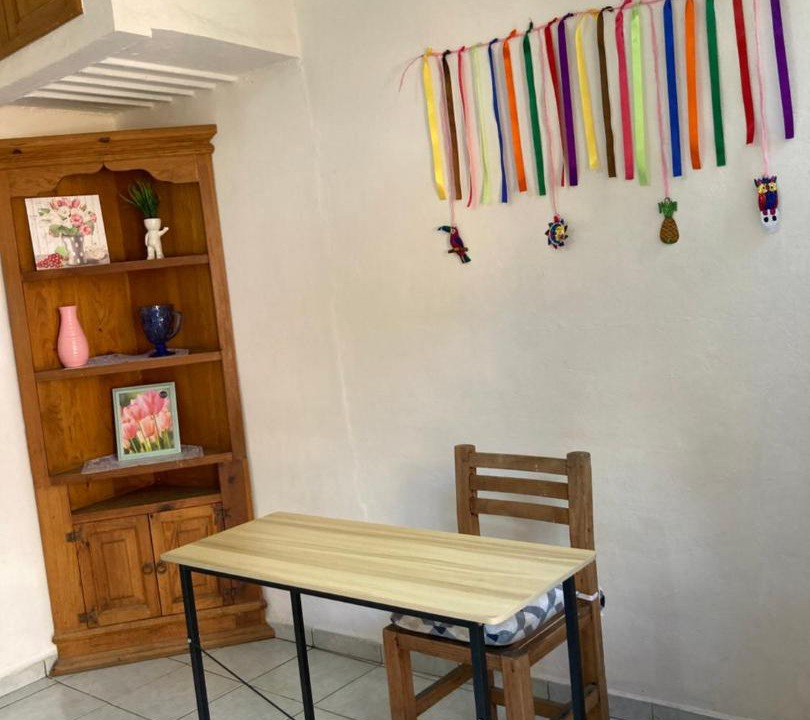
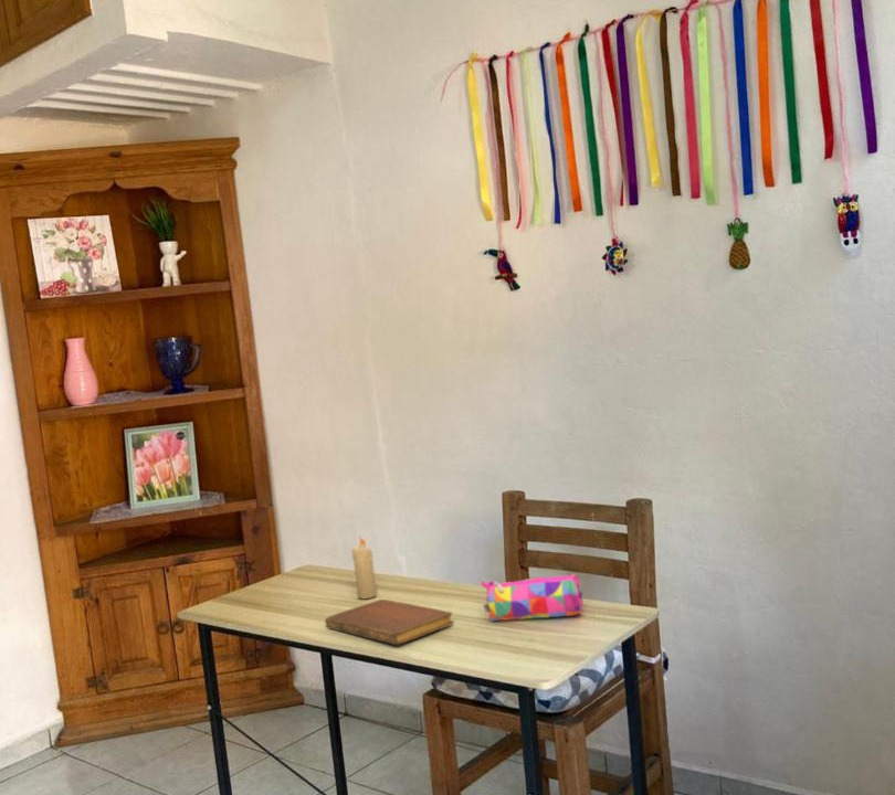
+ candle (364, 565)
+ pencil case (533, 597)
+ notebook (388, 621)
